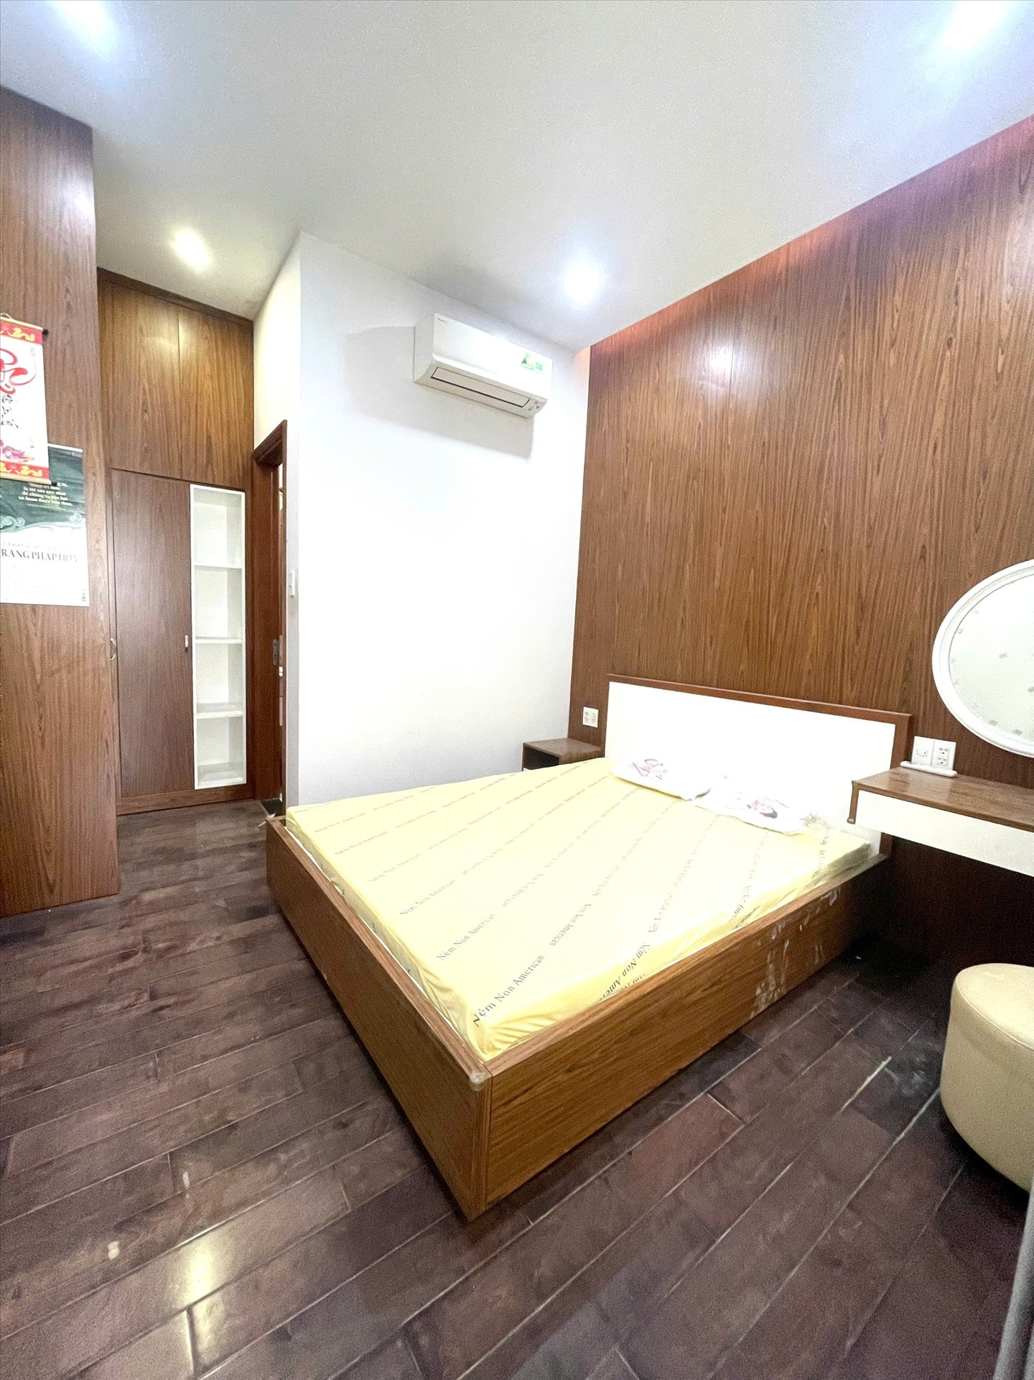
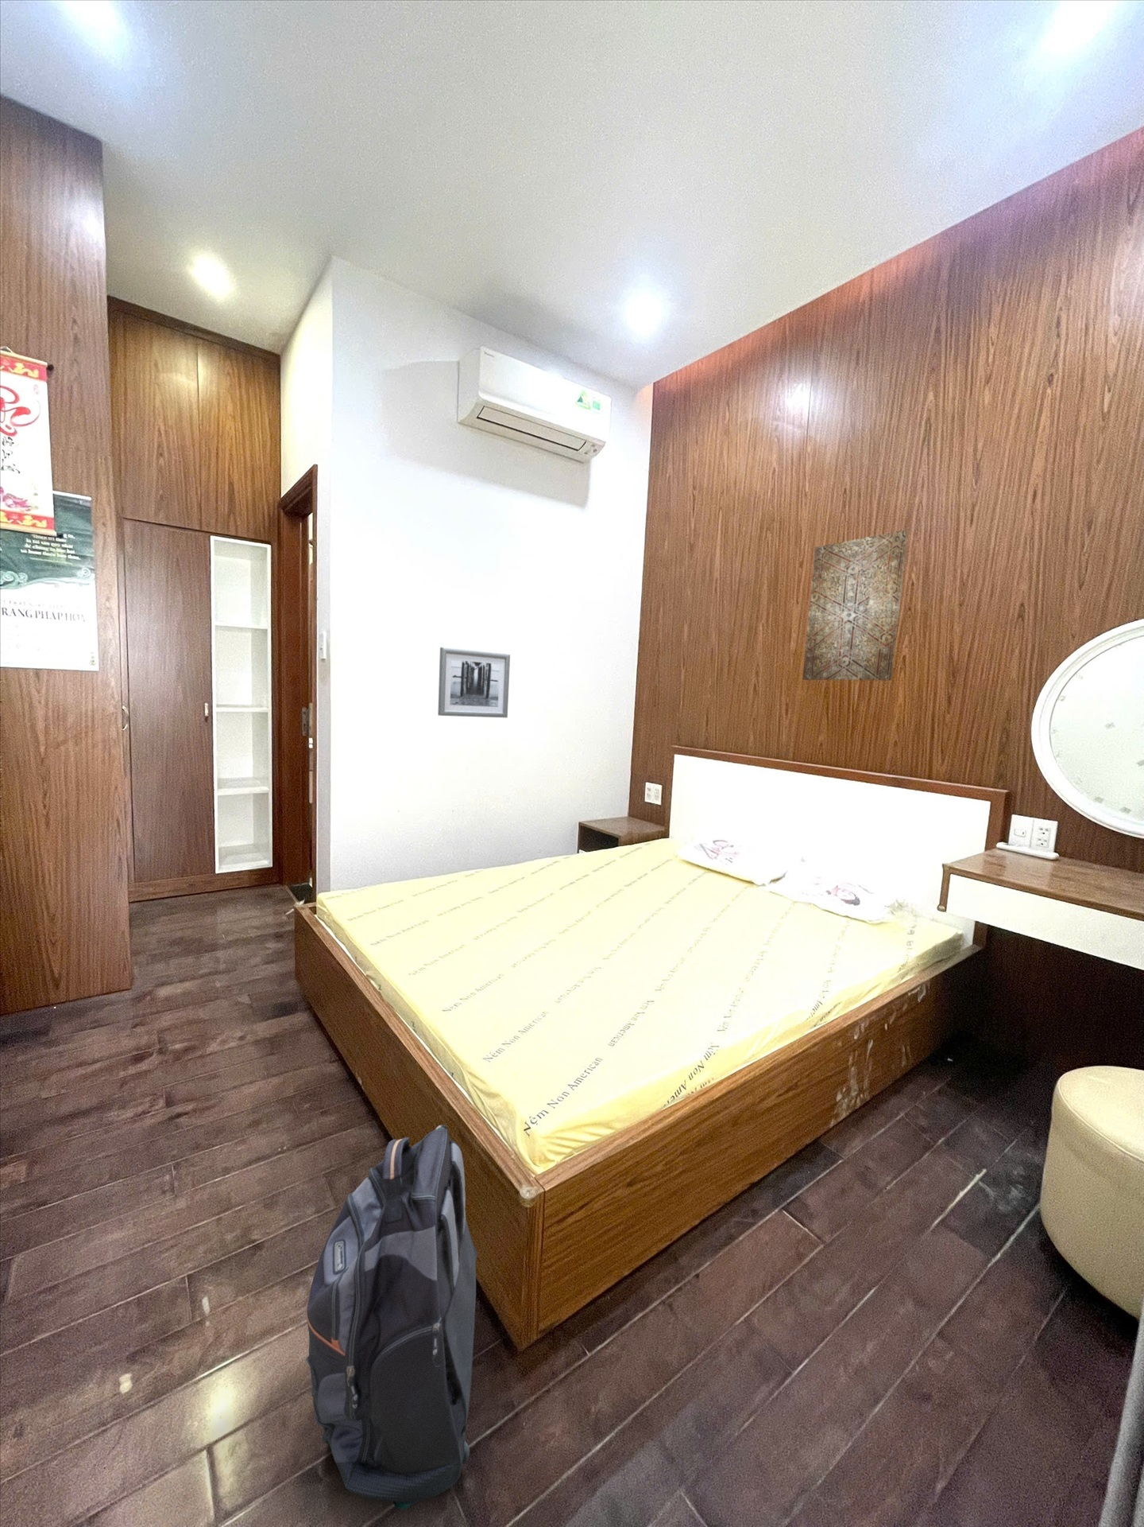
+ backpack (417, 1277)
+ wall art (852, 610)
+ wall art (475, 684)
